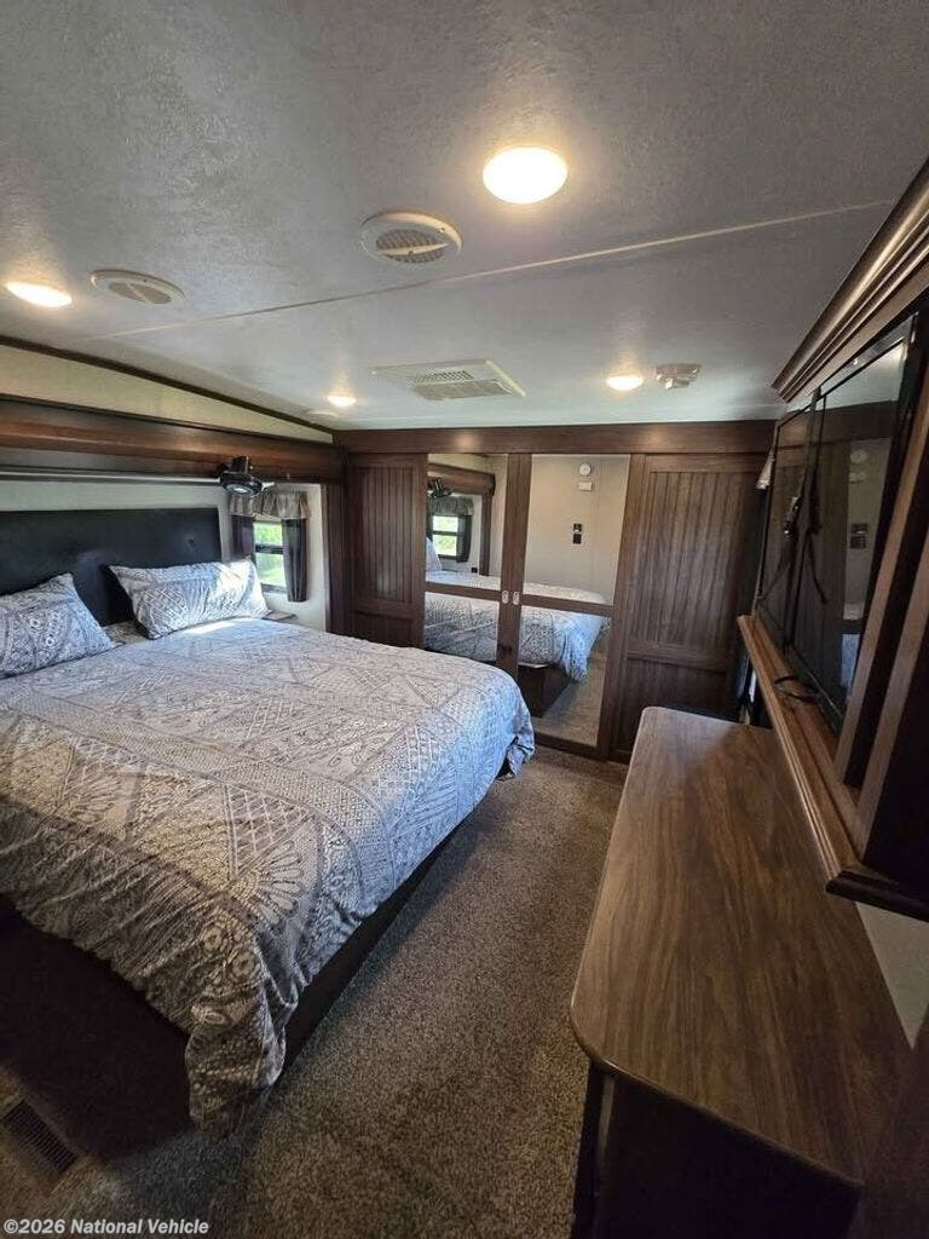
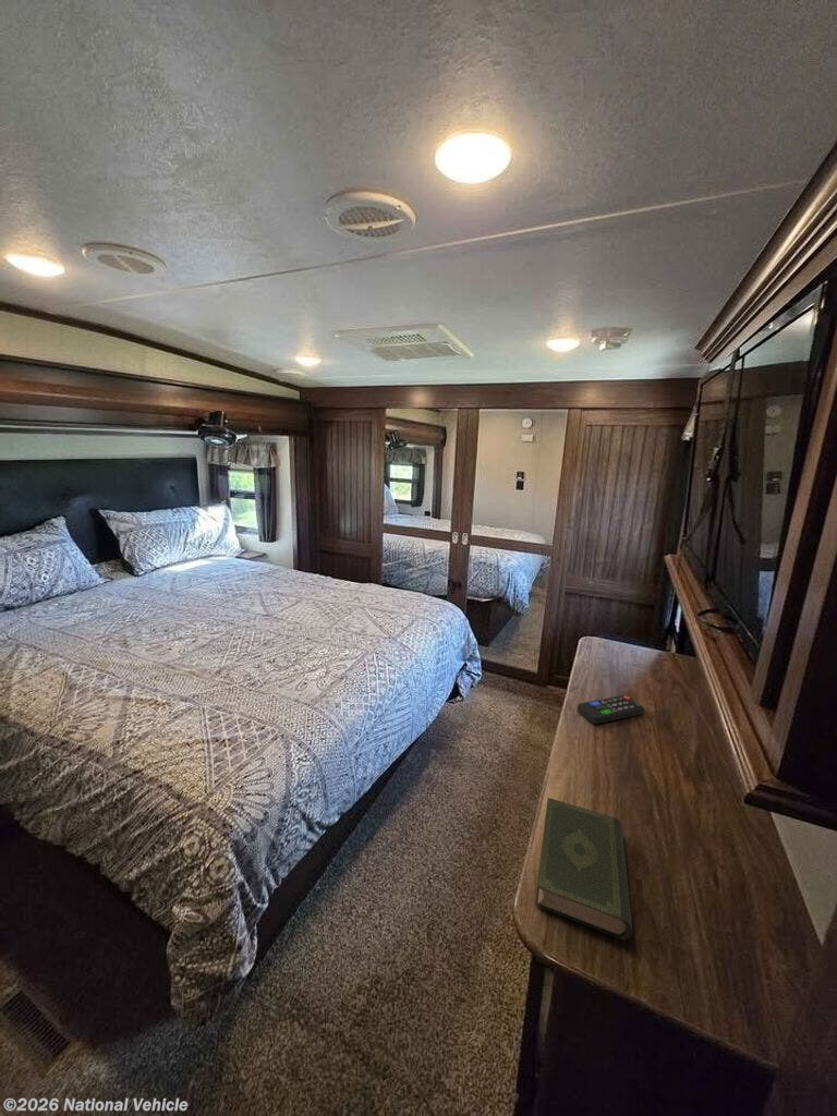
+ book (582, 859)
+ remote control (610, 708)
